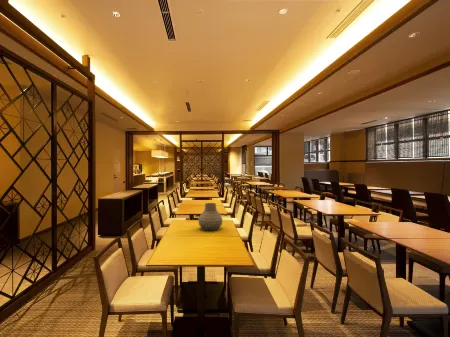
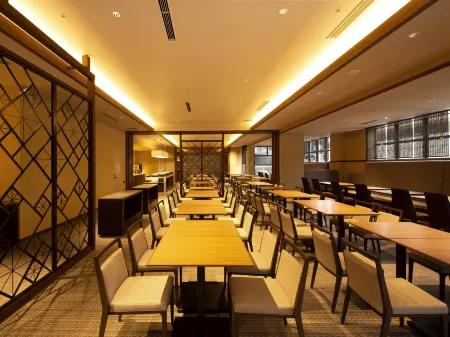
- vase (210, 216)
